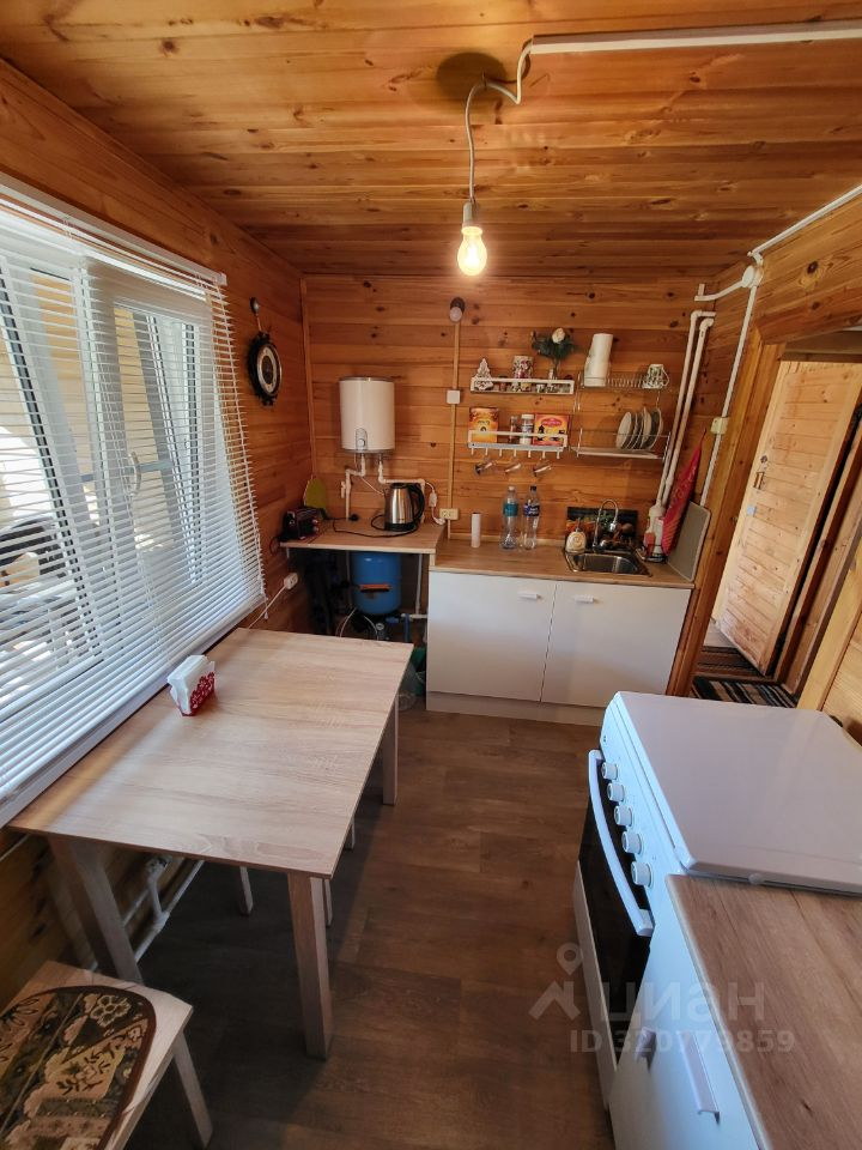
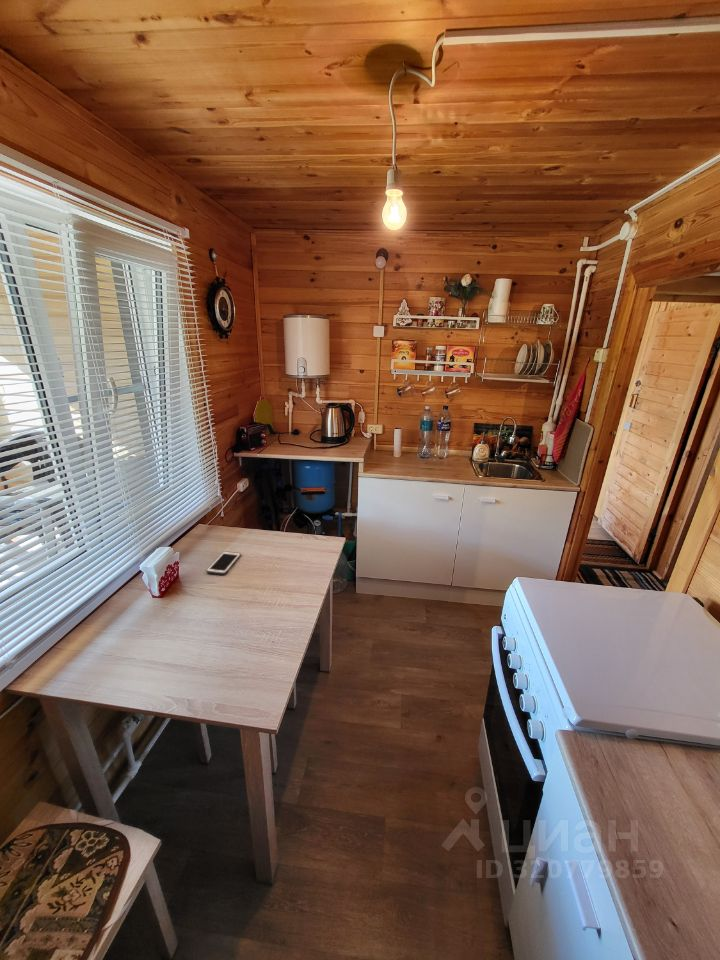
+ cell phone (224, 562)
